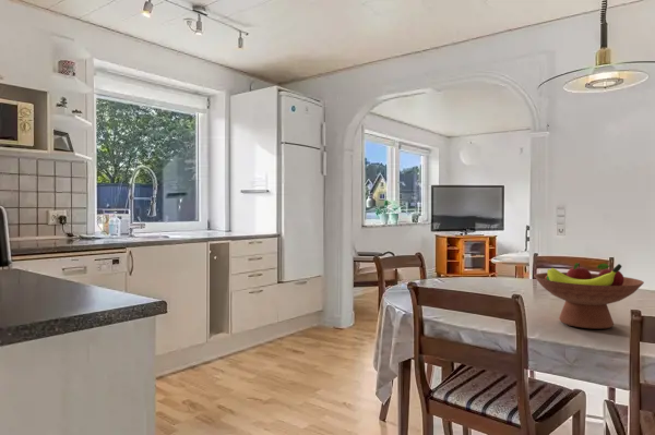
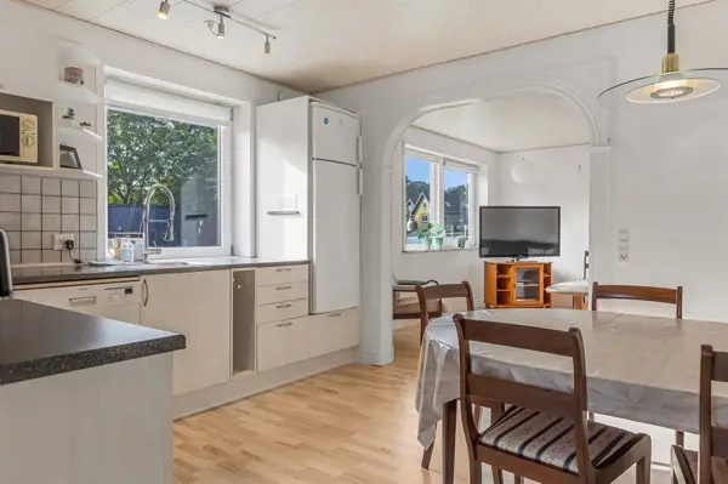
- fruit bowl (585, 292)
